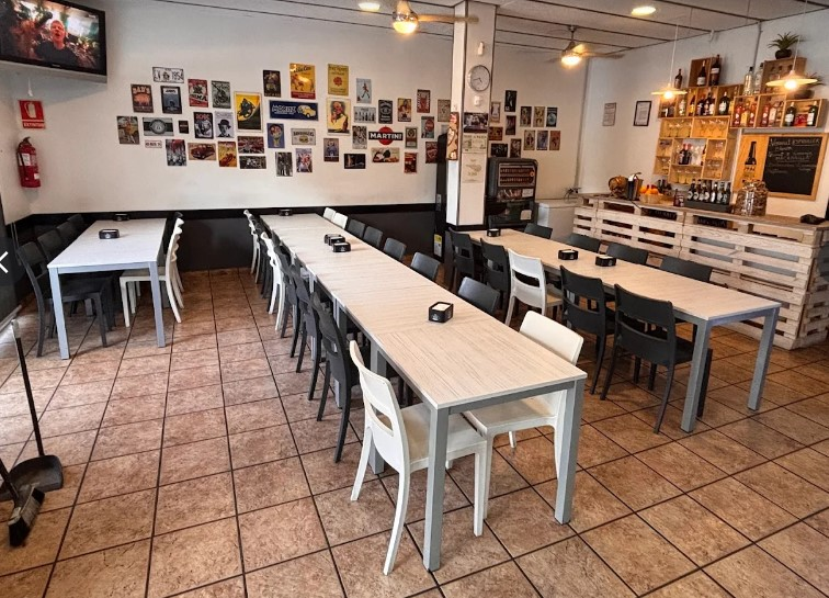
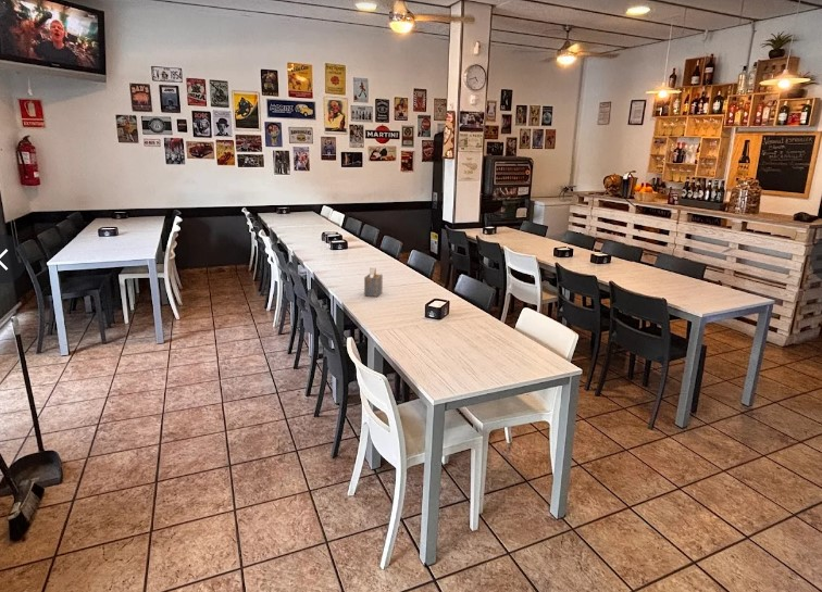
+ napkin holder (373, 281)
